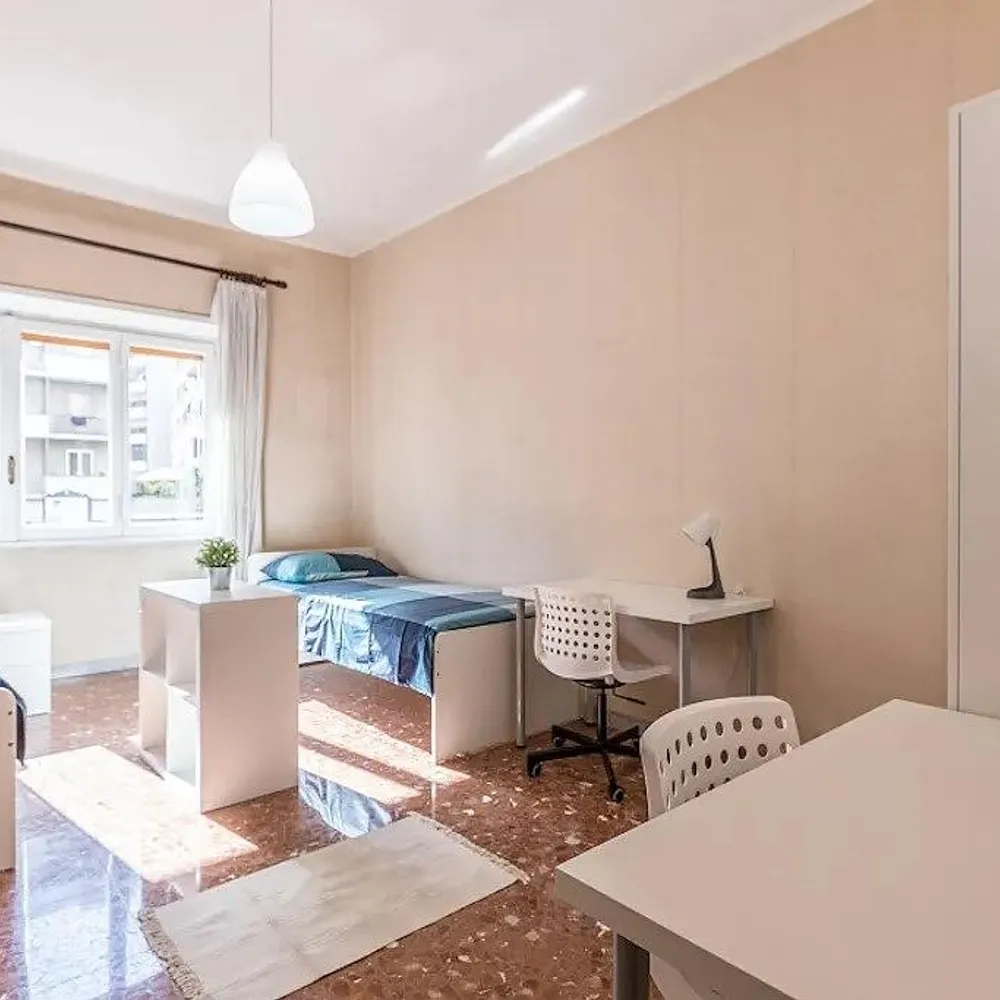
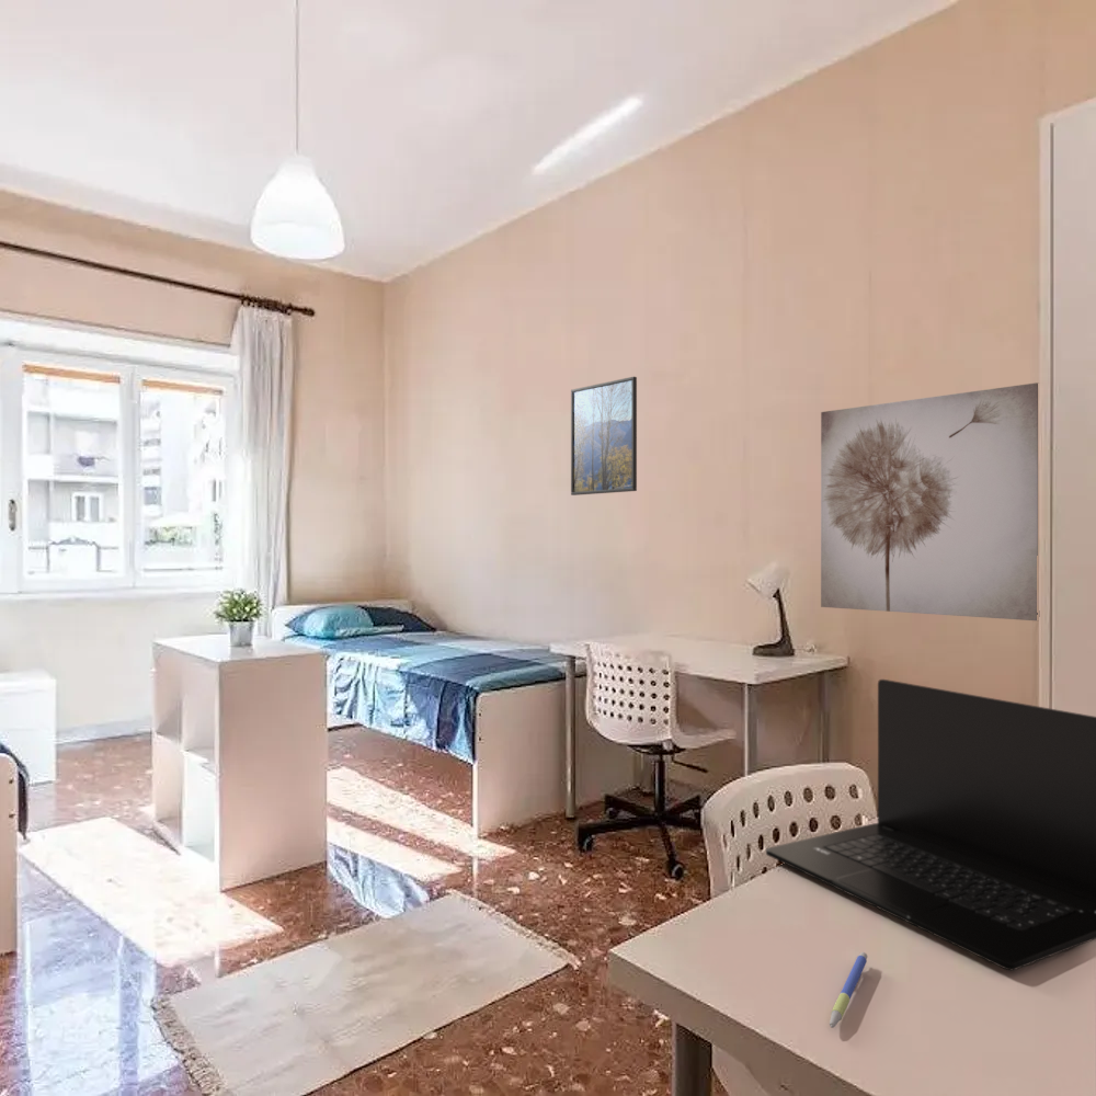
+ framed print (602, 438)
+ laptop (931, 796)
+ pen (848, 989)
+ wall art (920, 505)
